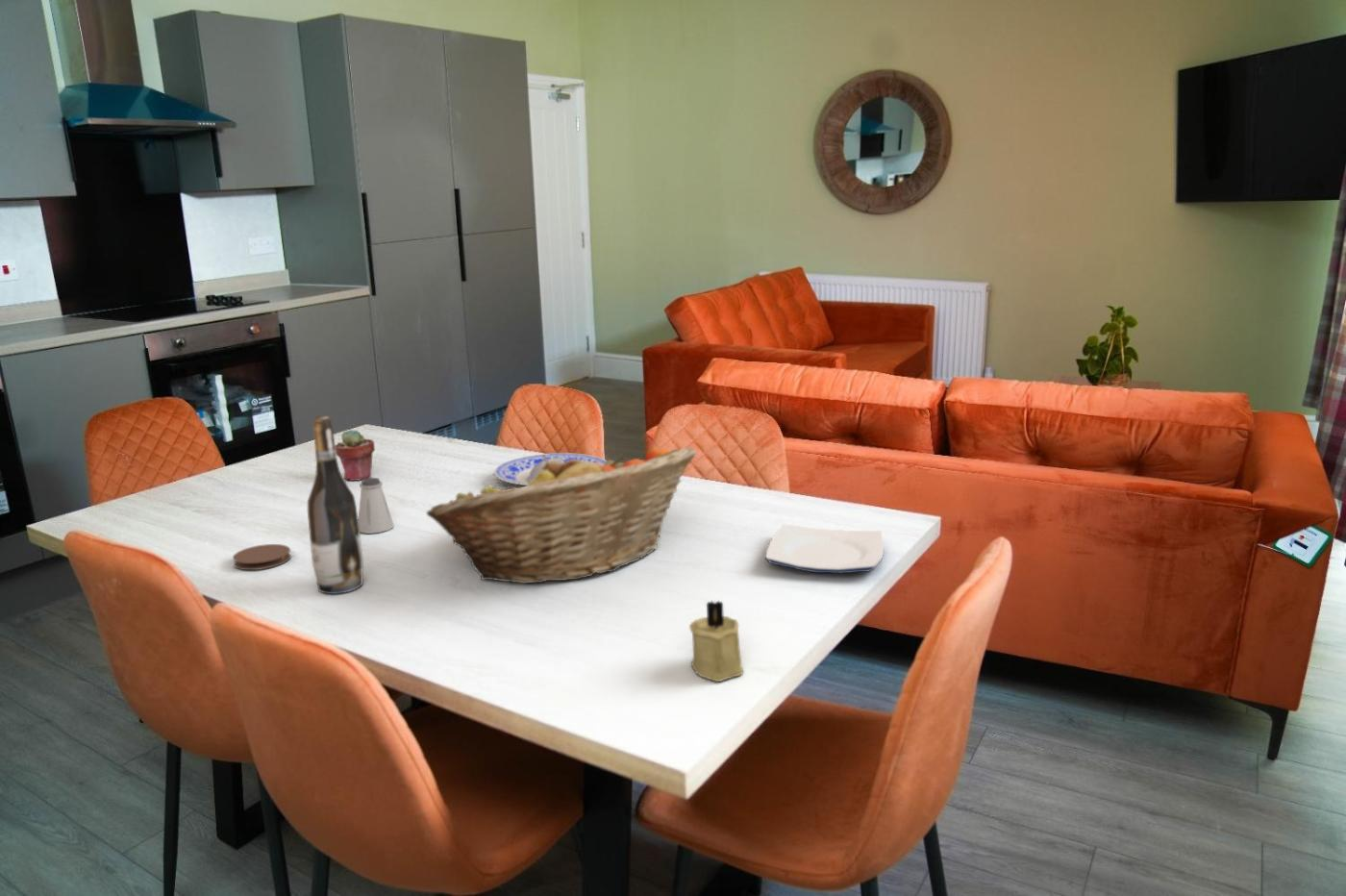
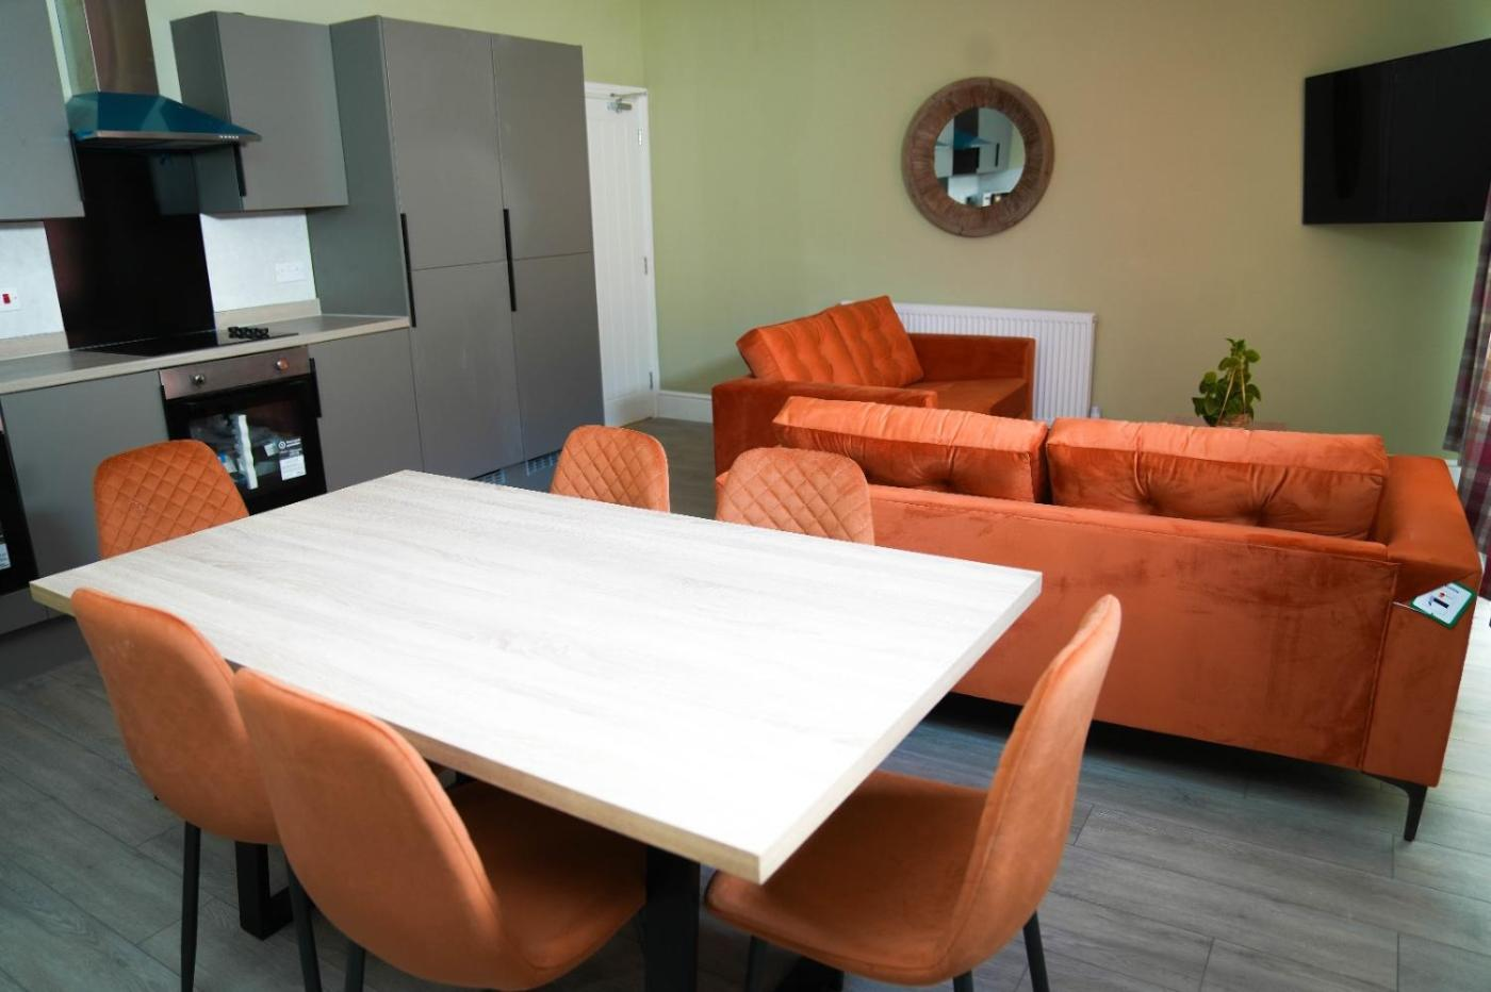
- coaster (262, 557)
- wine bottle (331, 503)
- fruit basket (567, 502)
- saltshaker (372, 504)
- plate (552, 461)
- plate (825, 550)
- candle (718, 635)
- potted succulent (355, 453)
